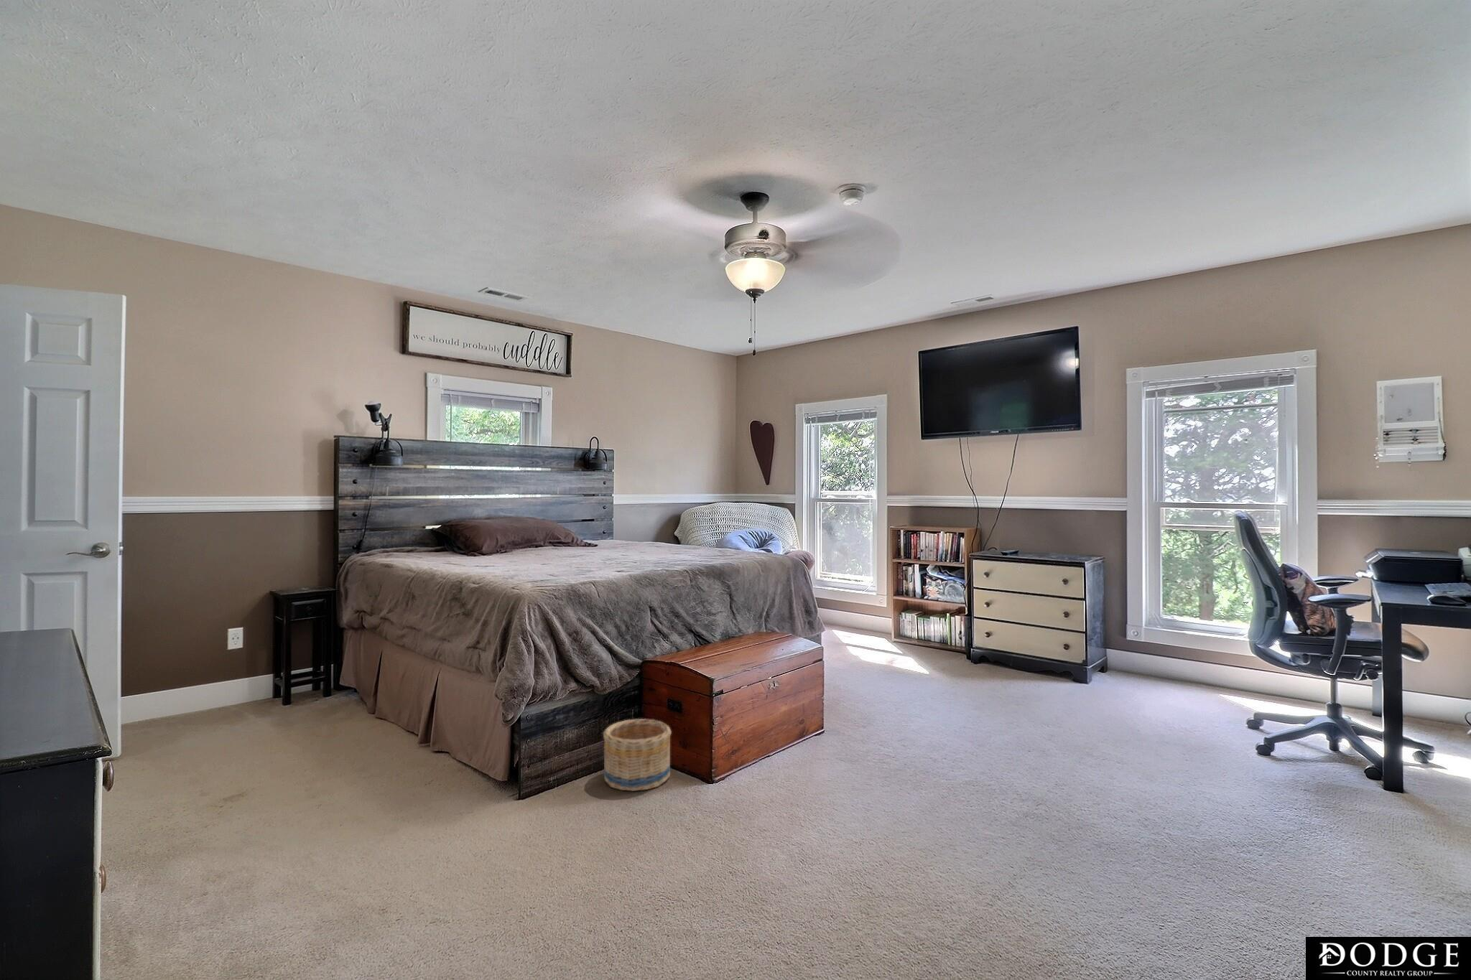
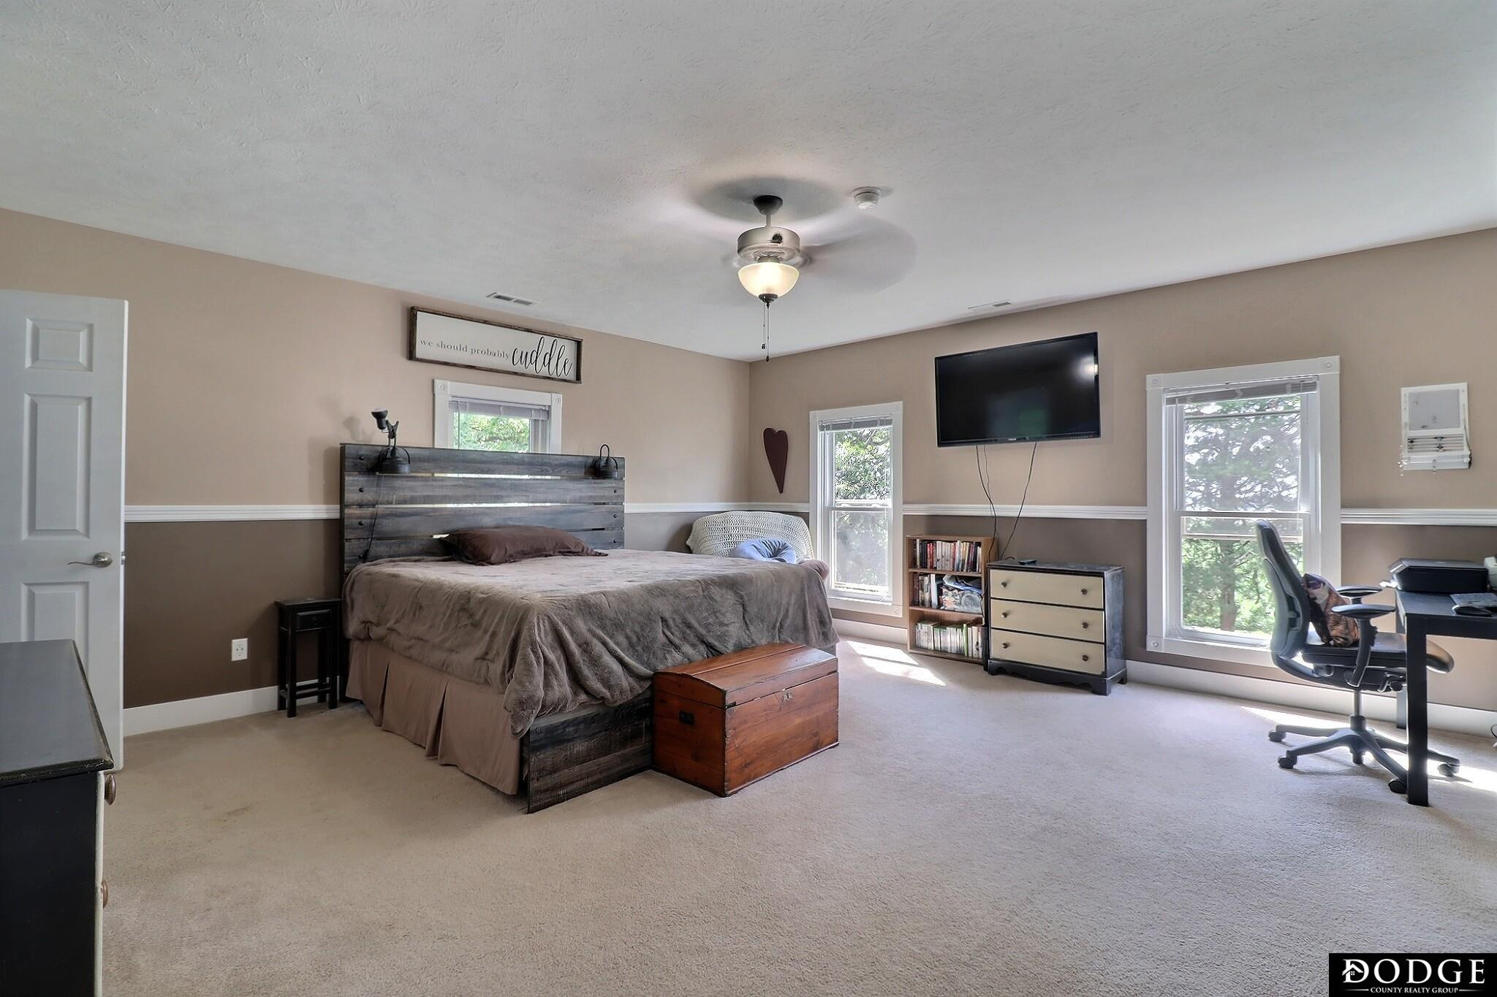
- basket (638, 754)
